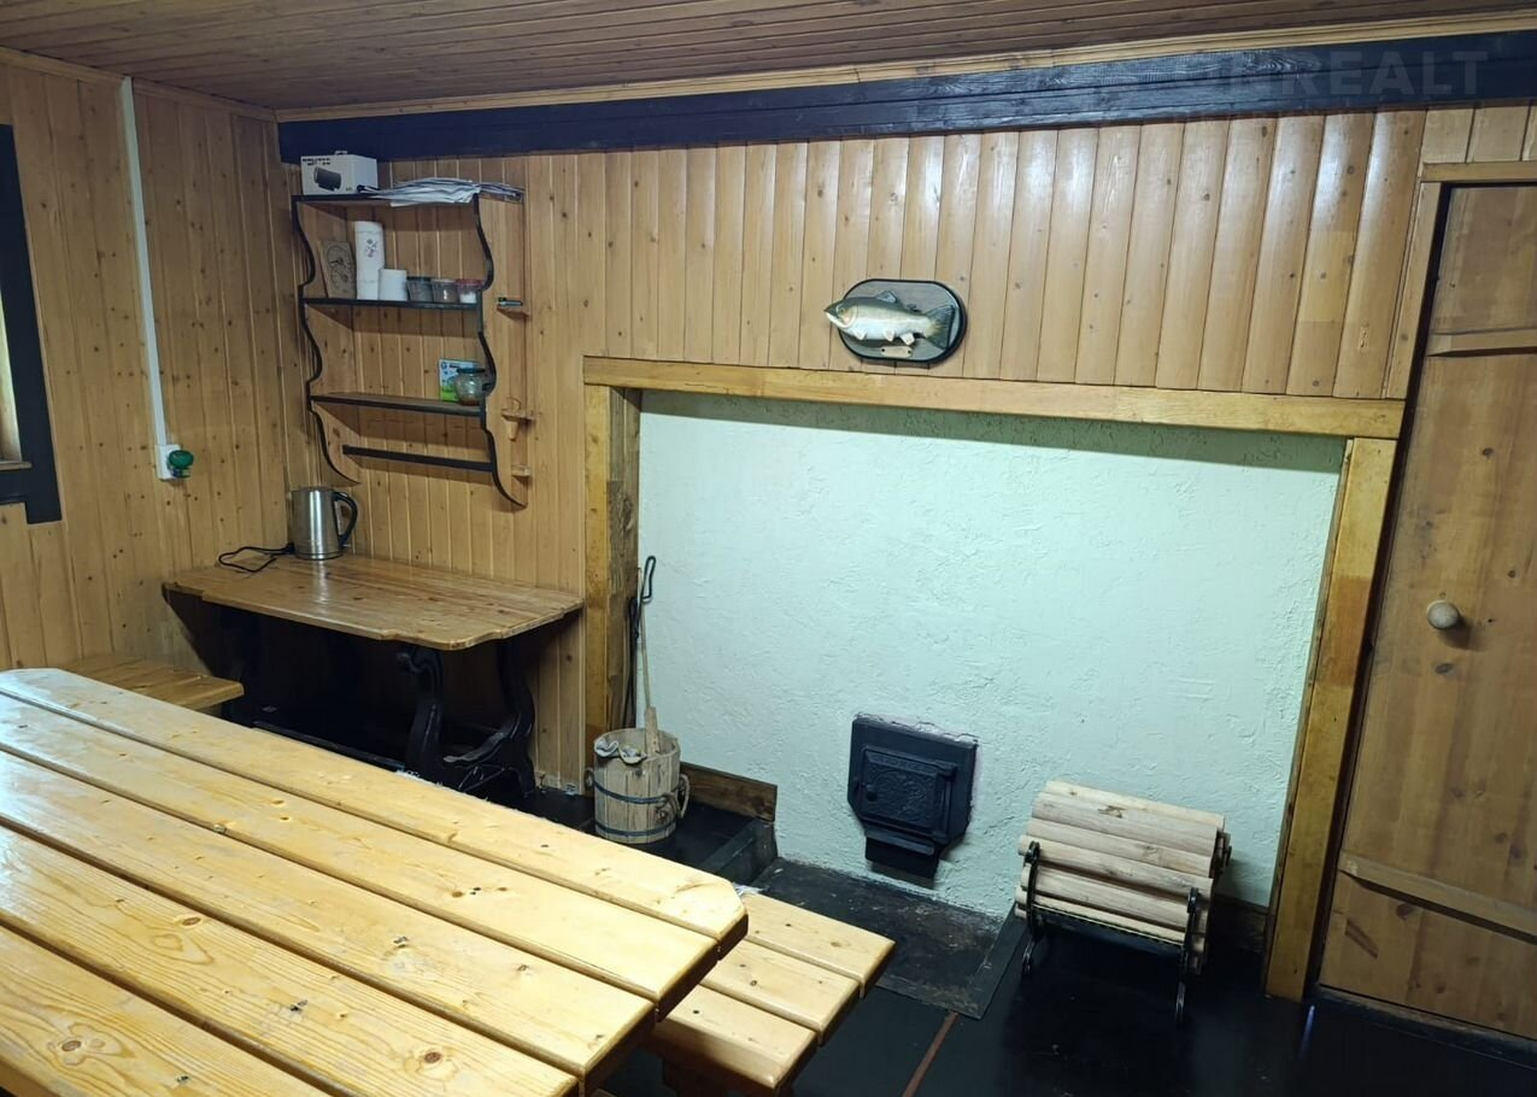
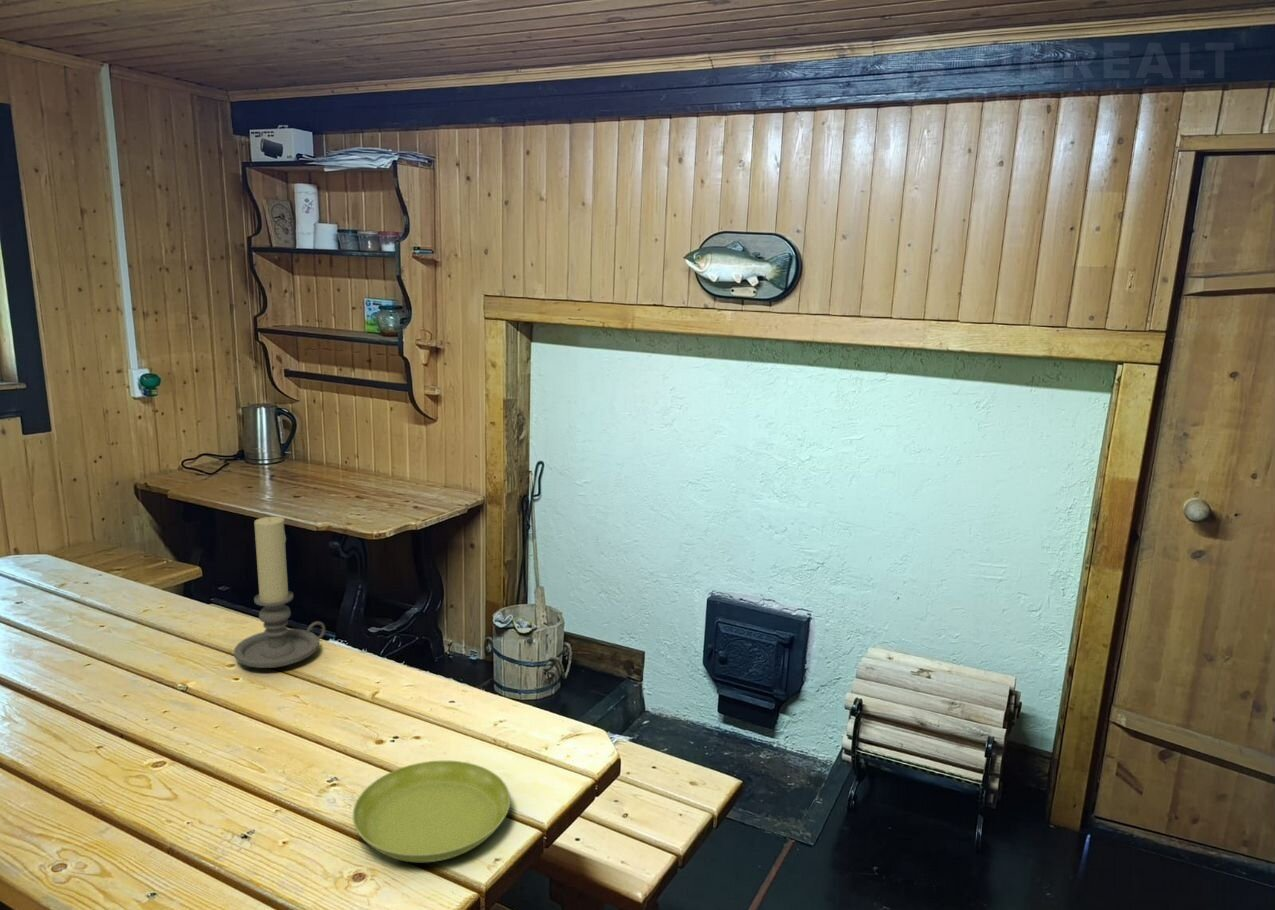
+ candle holder (280, 586)
+ saucer (433, 813)
